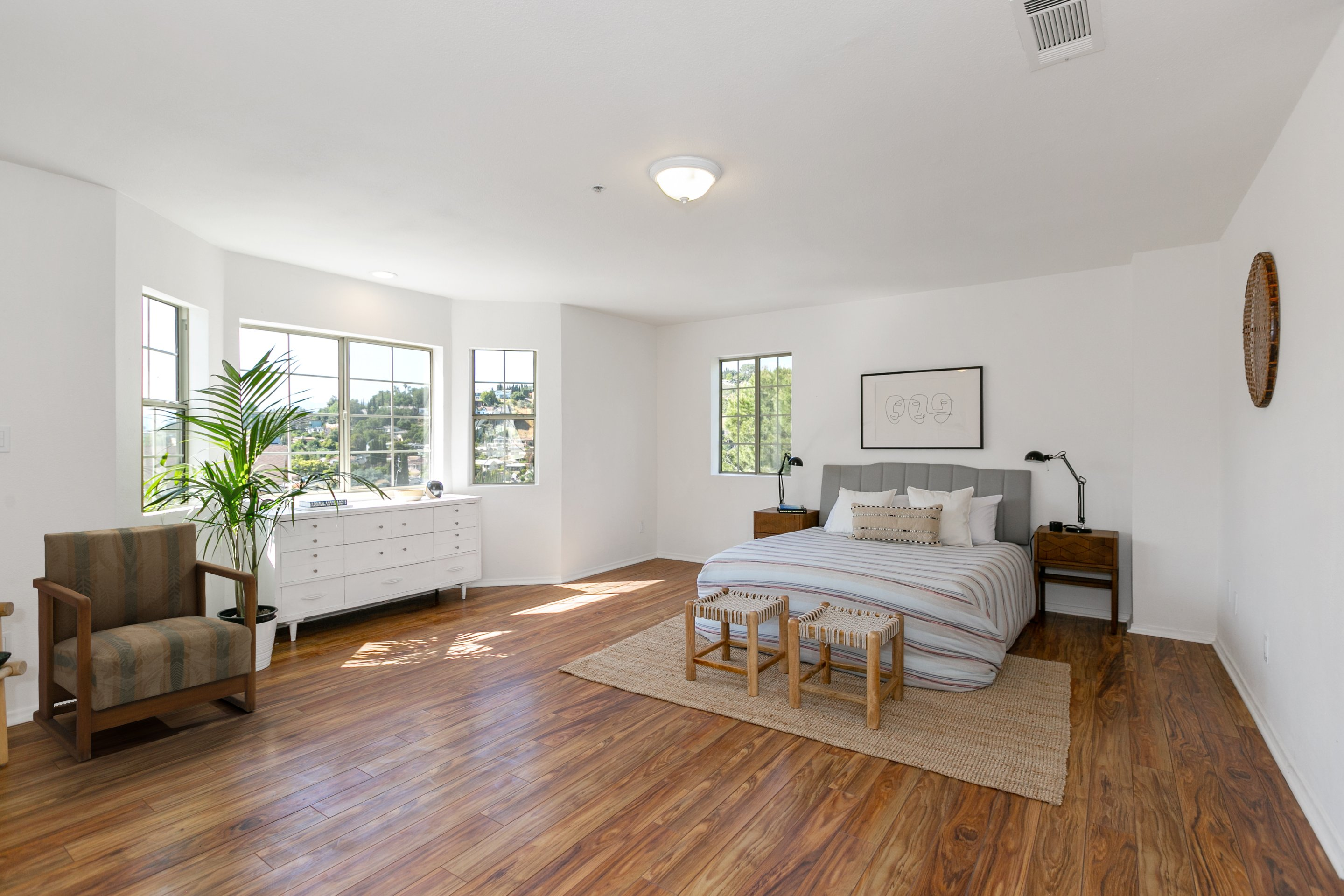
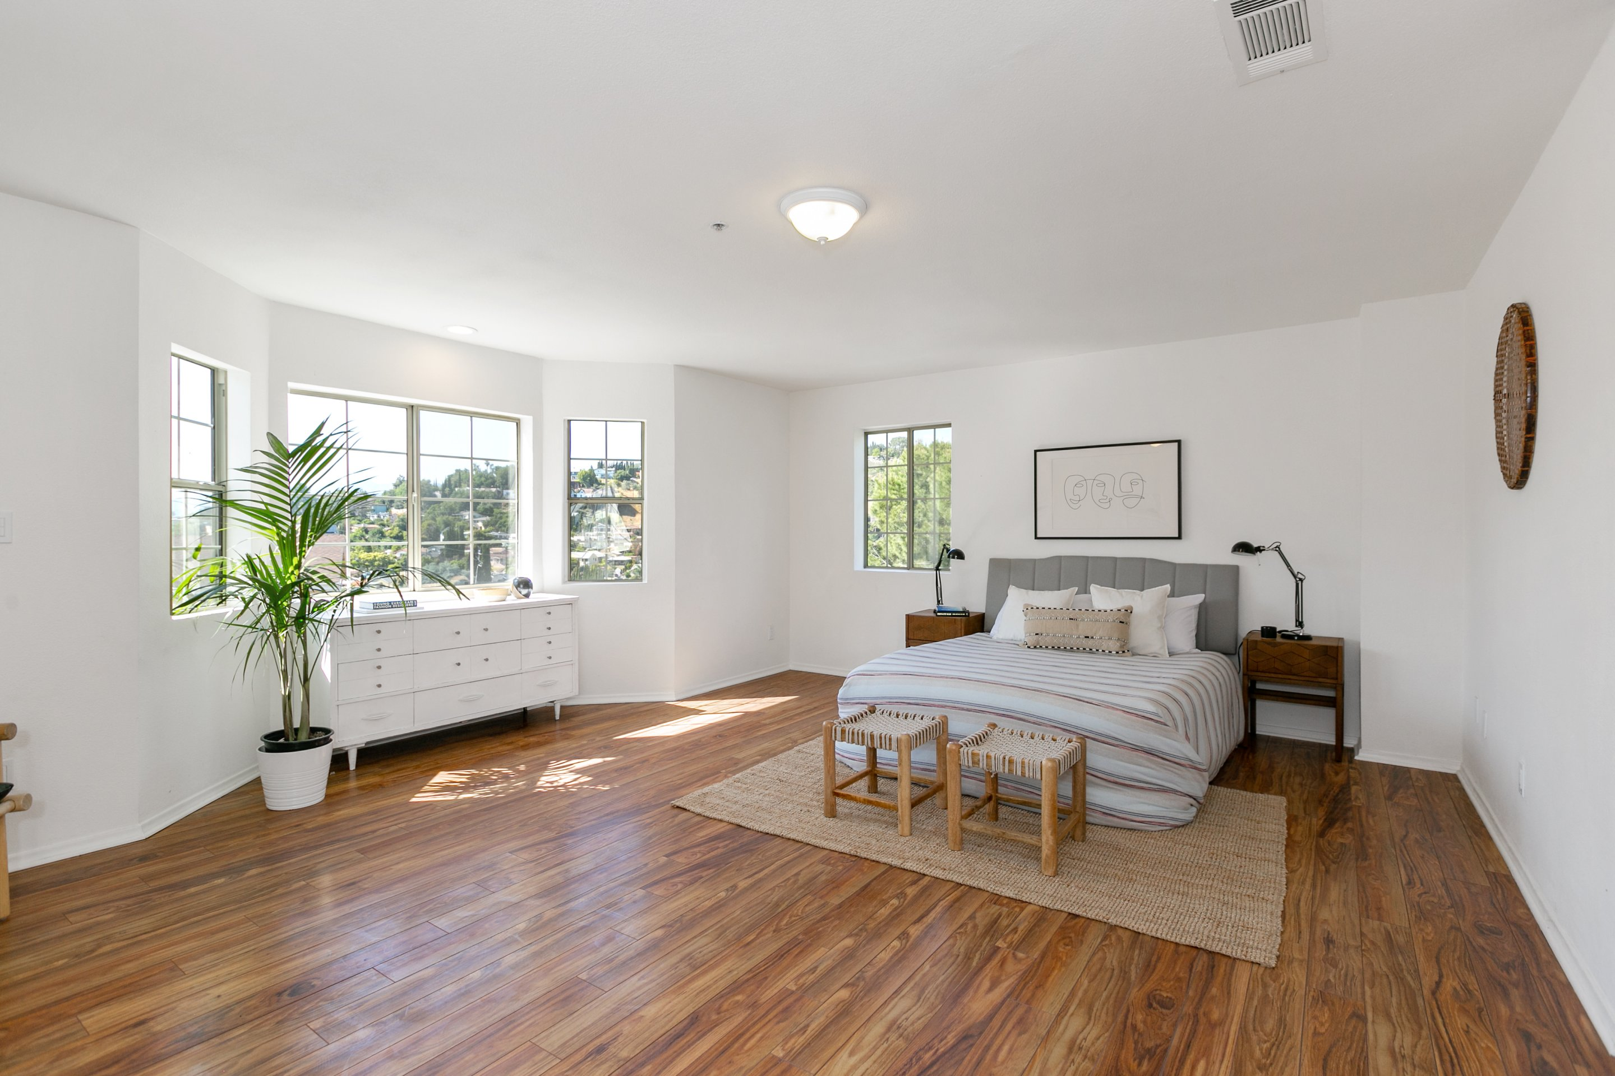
- armchair (147, 624)
